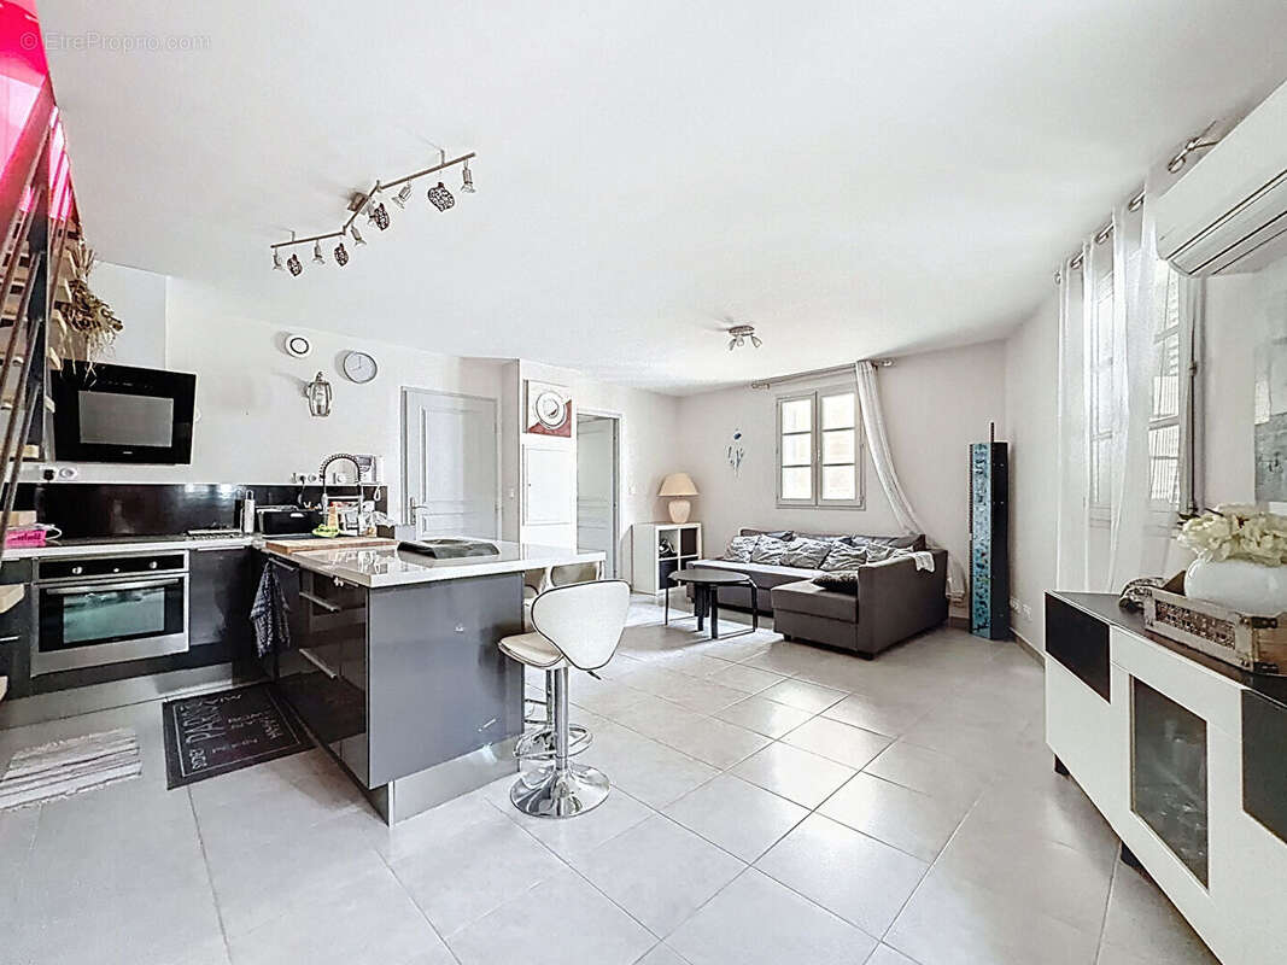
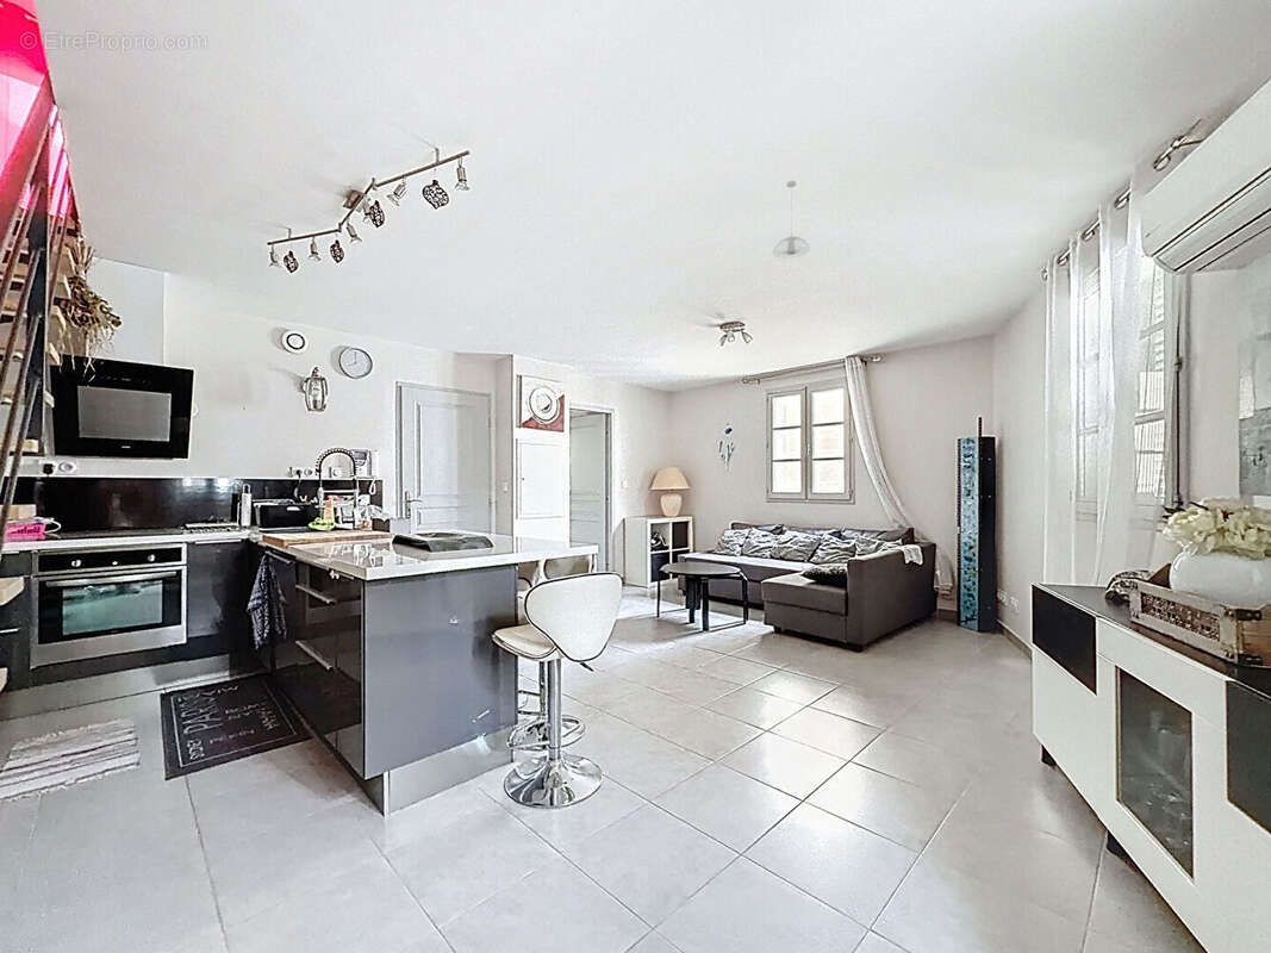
+ pendant light (791, 219)
